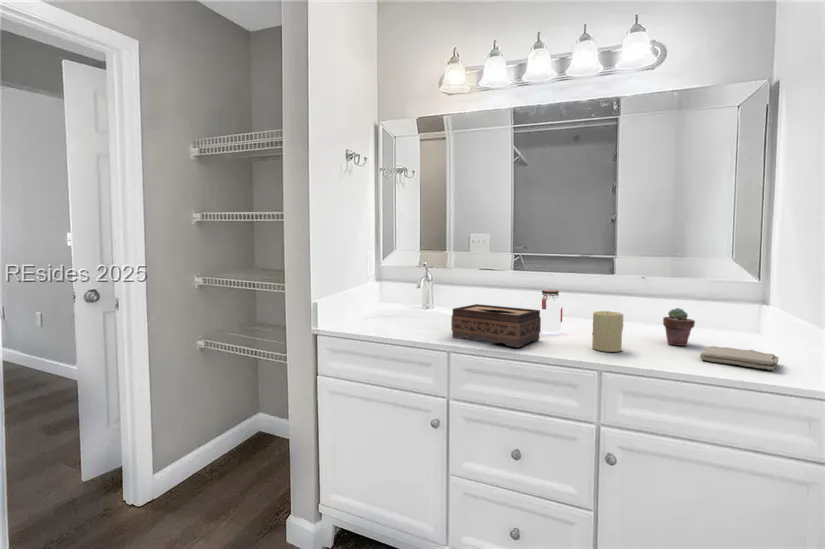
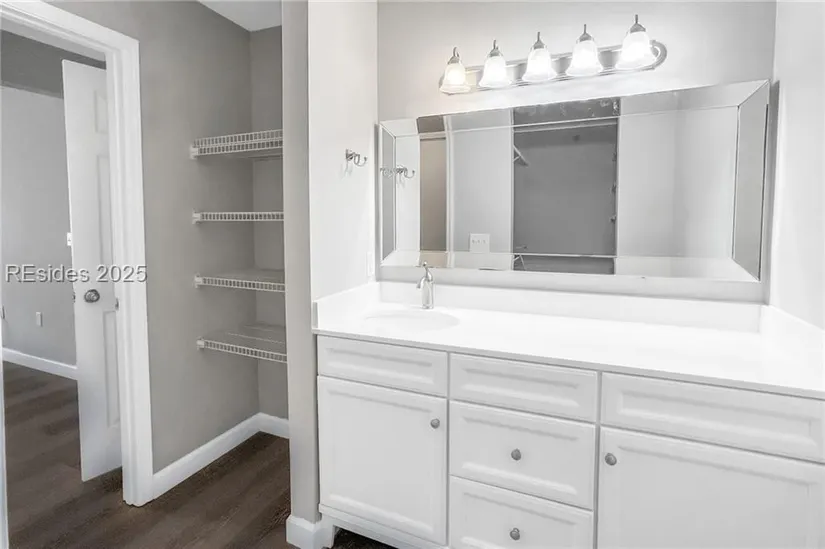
- tissue box (495, 323)
- jar (549, 311)
- washcloth (738, 356)
- candle (607, 329)
- potted succulent (678, 325)
